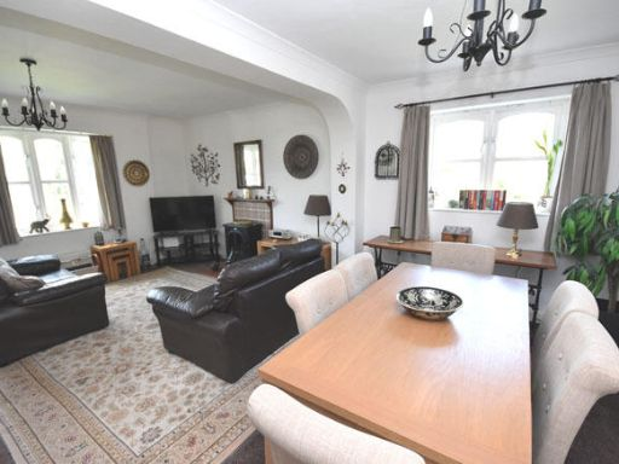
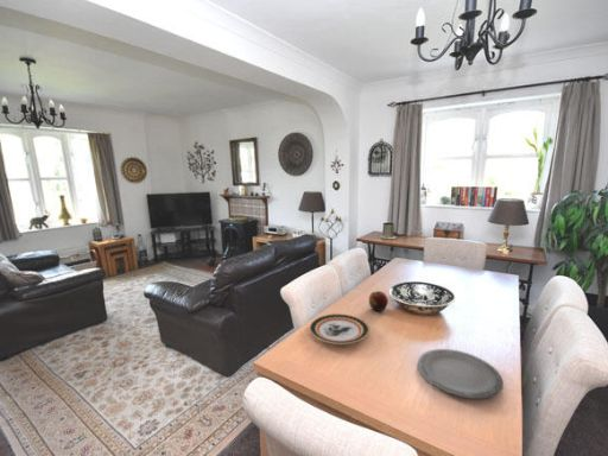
+ plate (338, 329)
+ plate (457, 372)
+ apple (378, 300)
